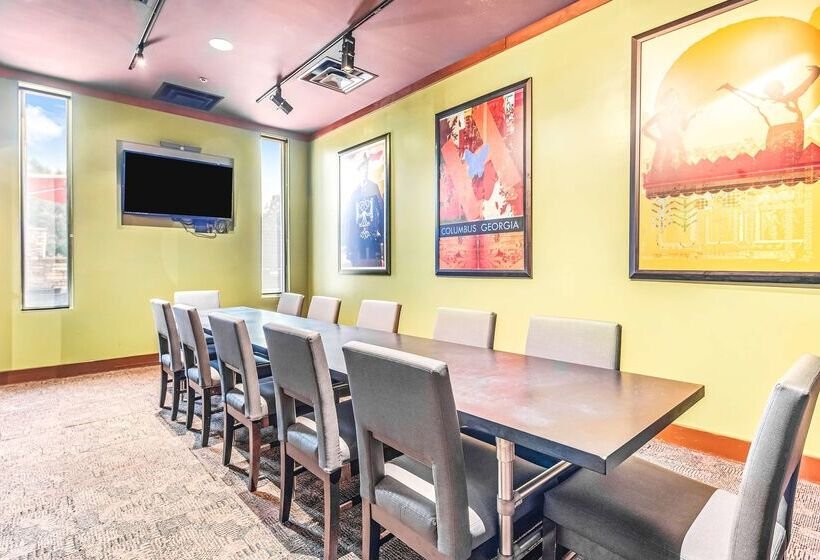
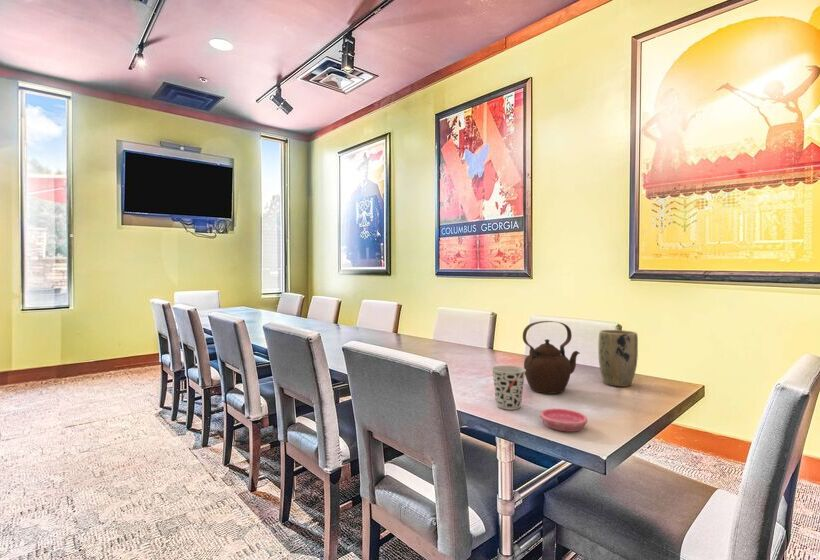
+ teapot (552, 355)
+ saucer (563, 420)
+ cup (508, 387)
+ plant pot (617, 357)
